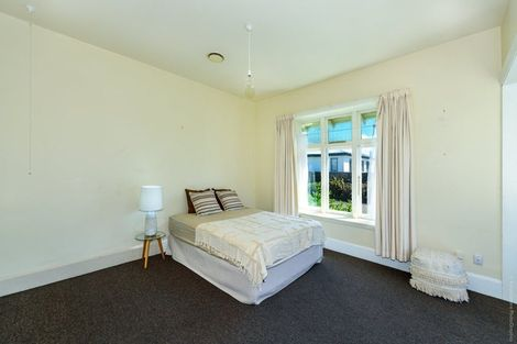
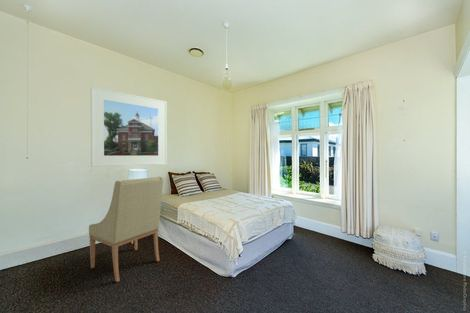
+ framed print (133, 130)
+ chair (128, 220)
